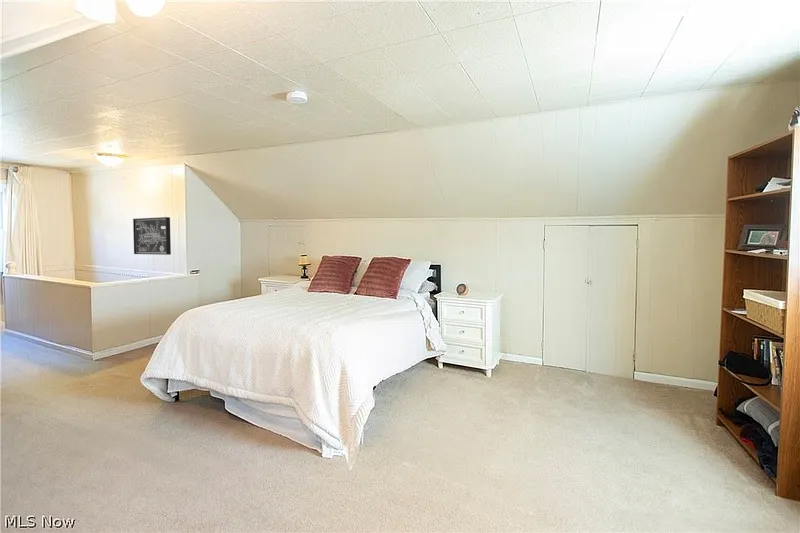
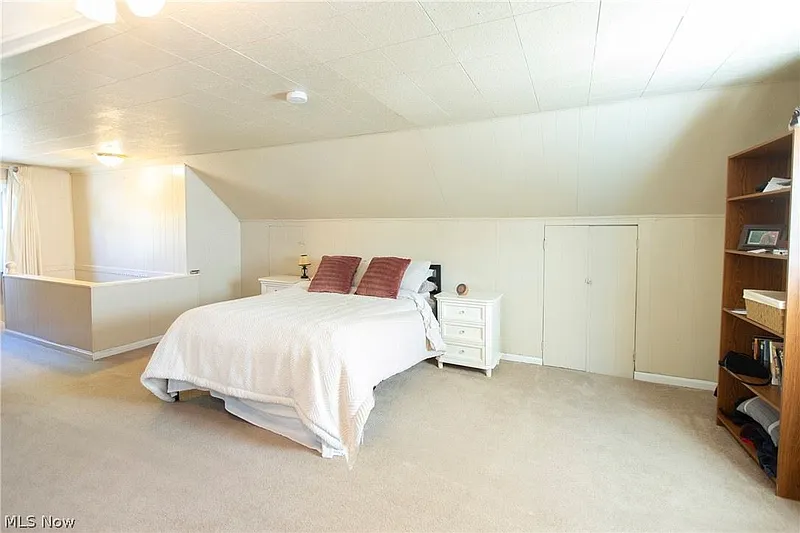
- wall art (151, 236)
